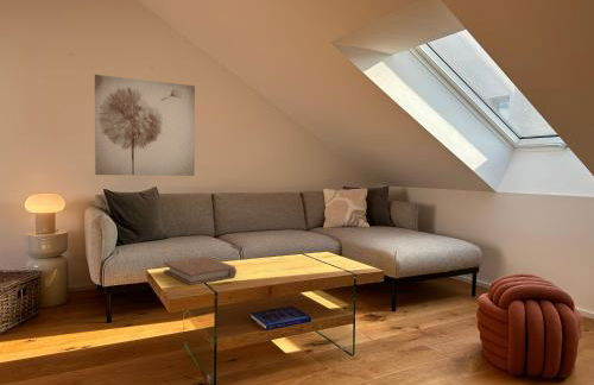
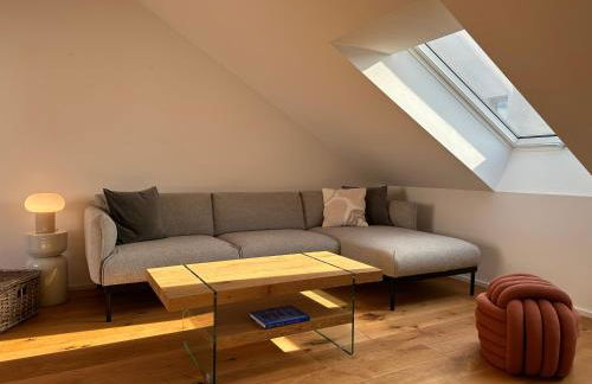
- wall art (146, 128)
- book (200, 269)
